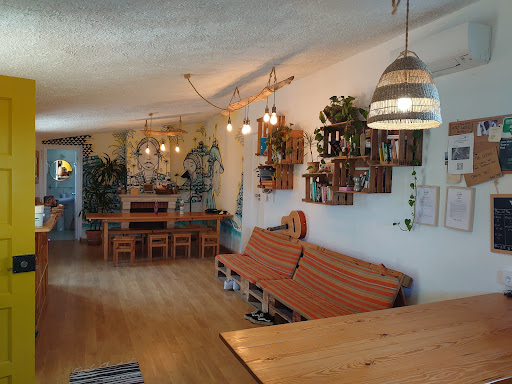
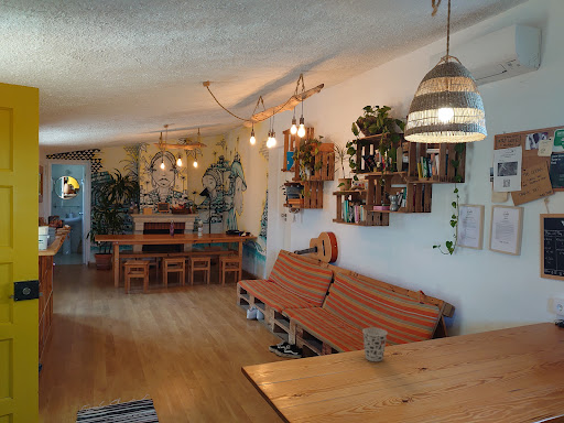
+ cup (373, 345)
